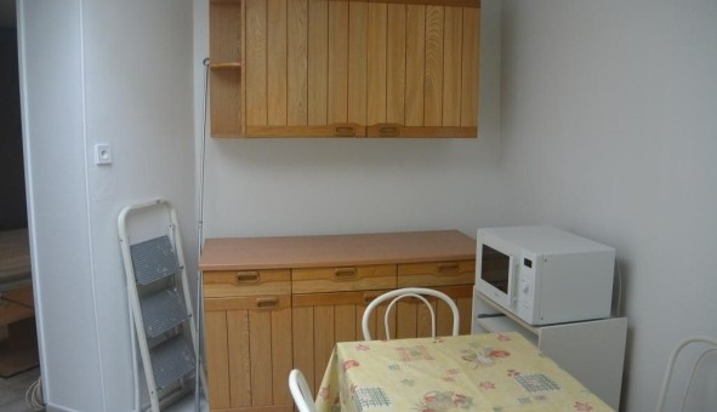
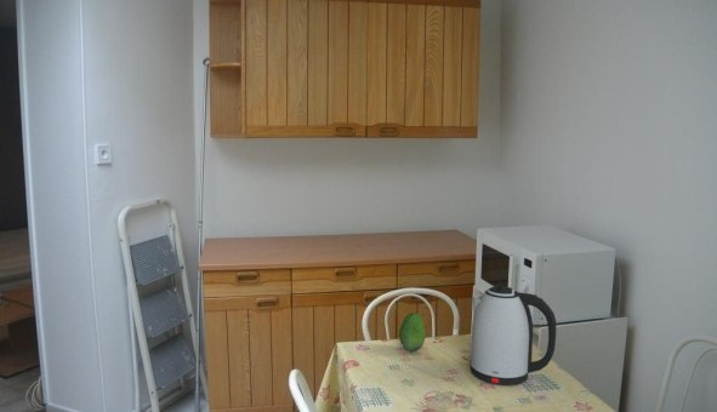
+ kettle (512, 331)
+ fruit (411, 331)
